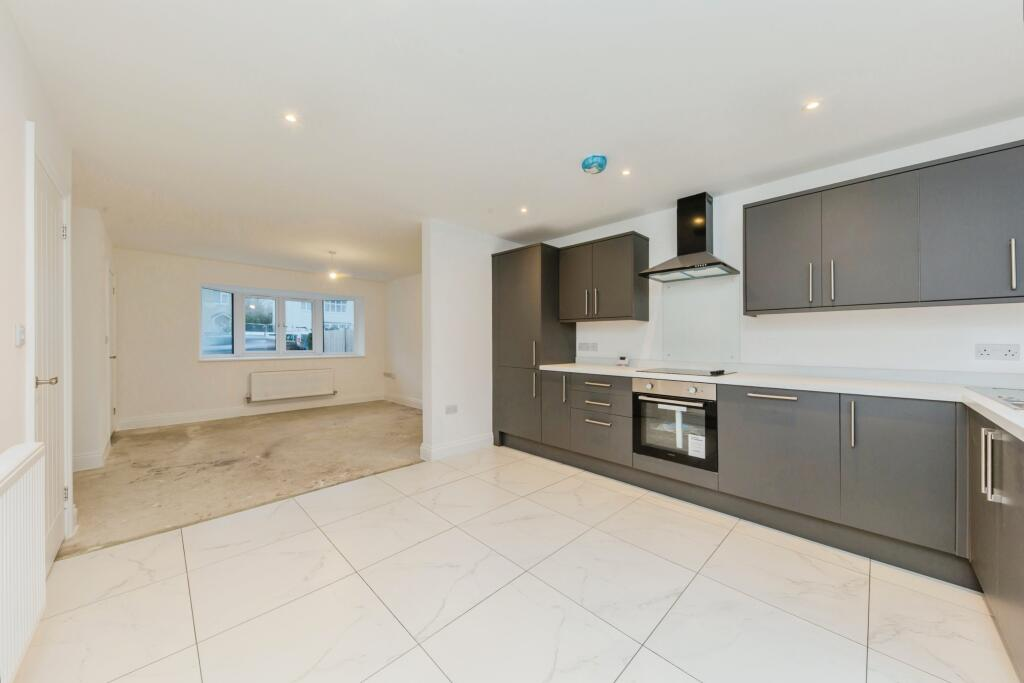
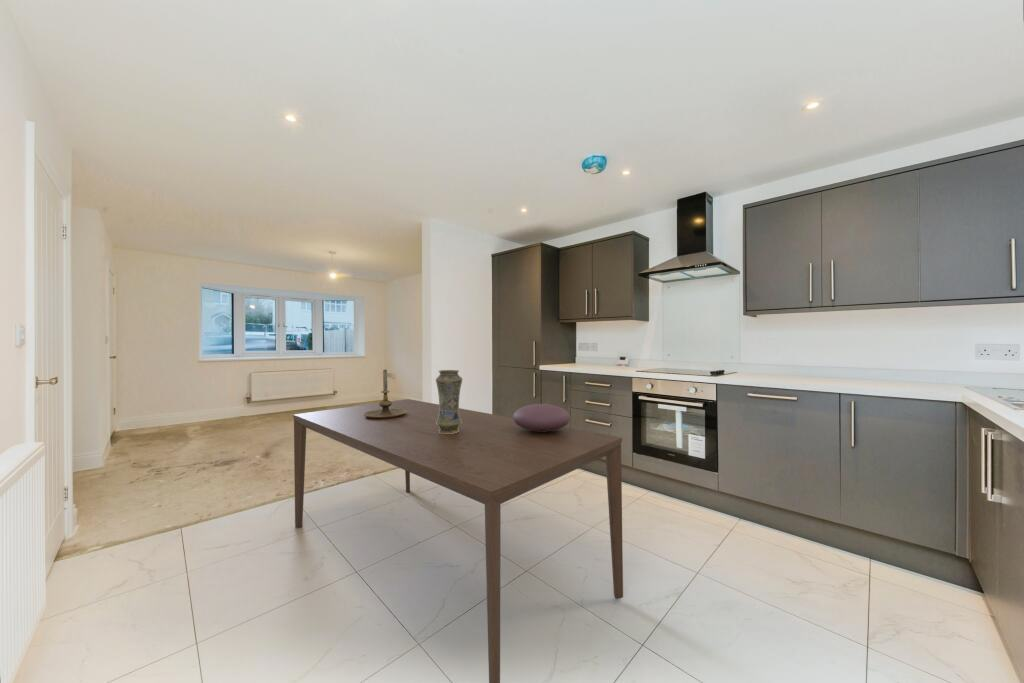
+ candle holder (385, 391)
+ vase (449, 400)
+ decorative bowl (541, 416)
+ dining table (436, 483)
